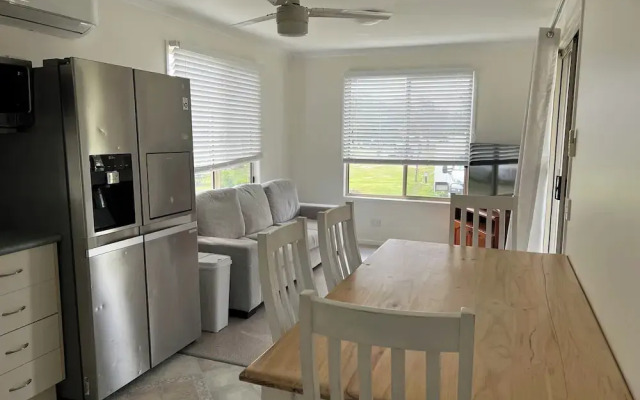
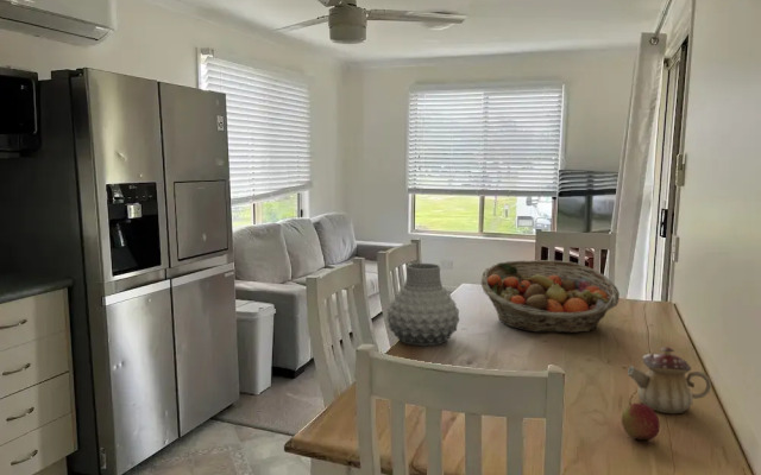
+ fruit basket (547, 294)
+ apple (640, 422)
+ teapot (669, 376)
+ vase (422, 302)
